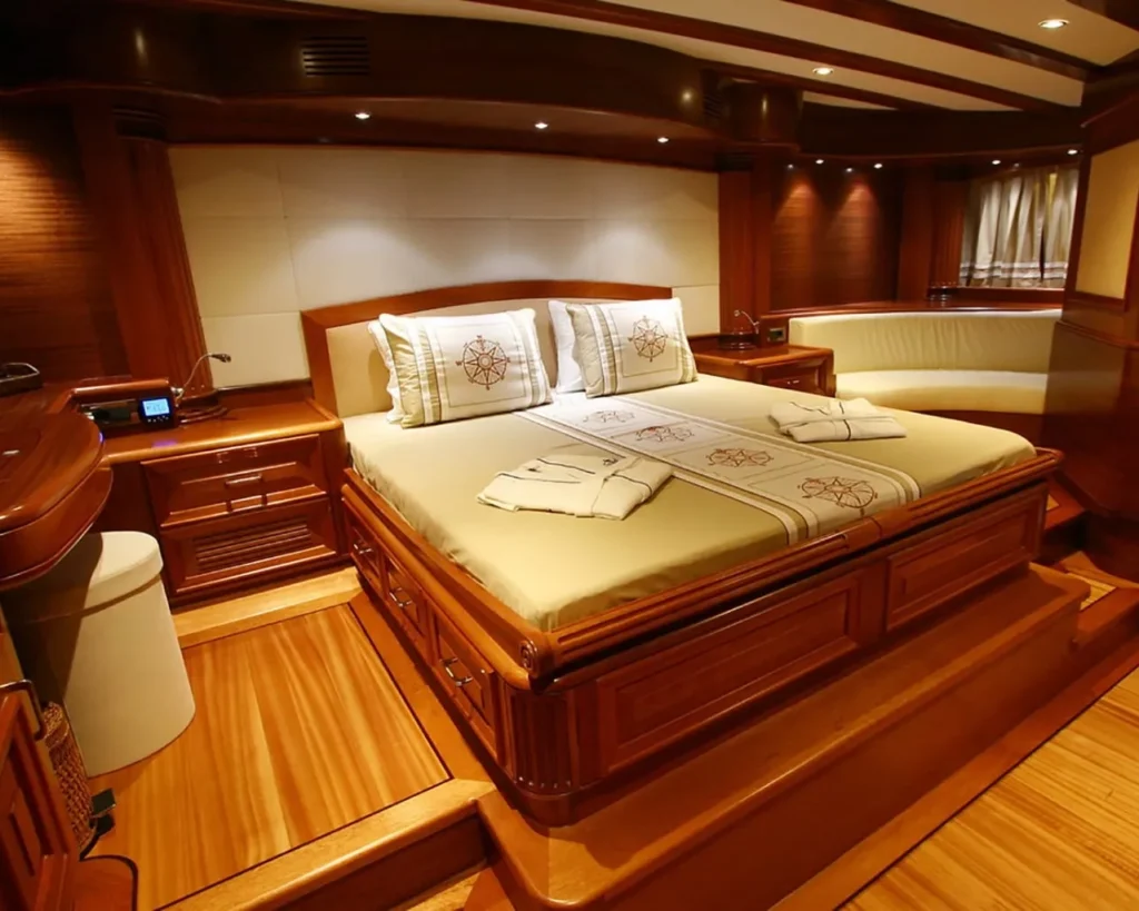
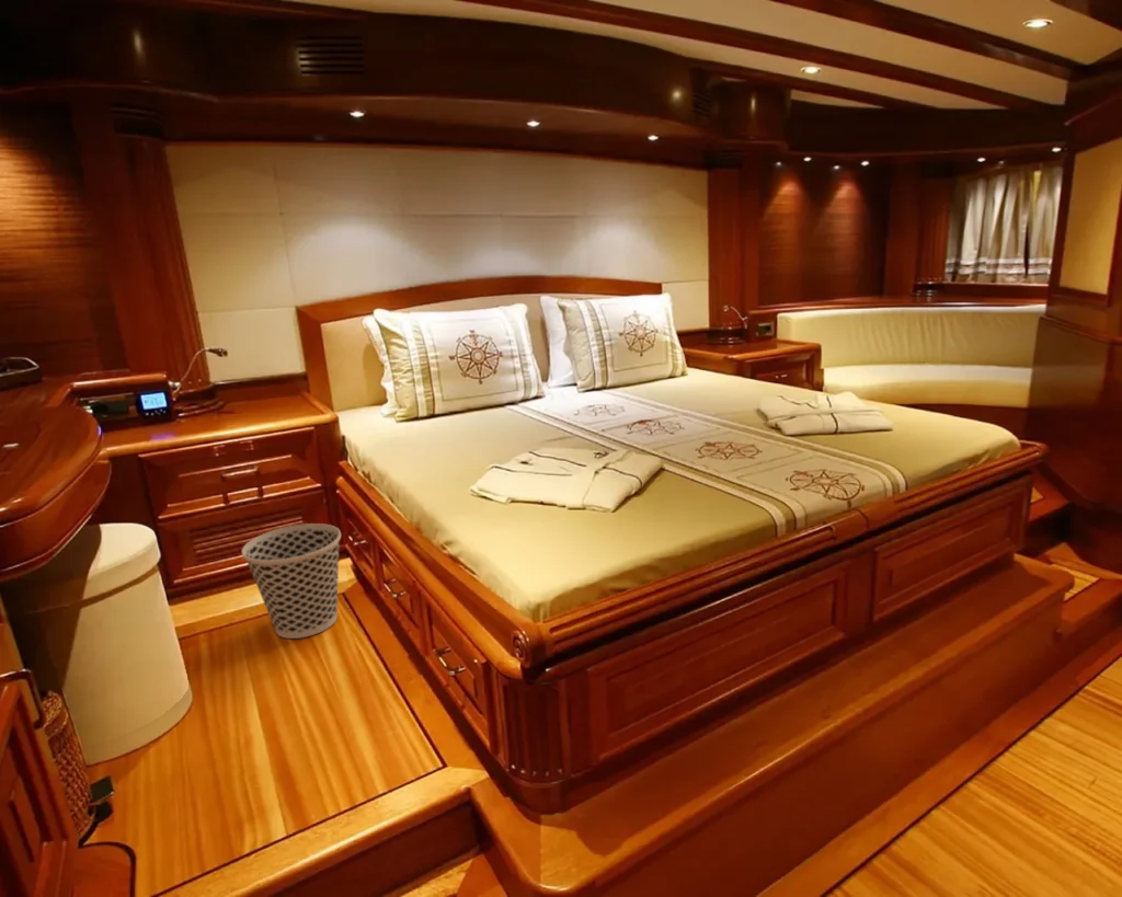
+ wastebasket (299, 582)
